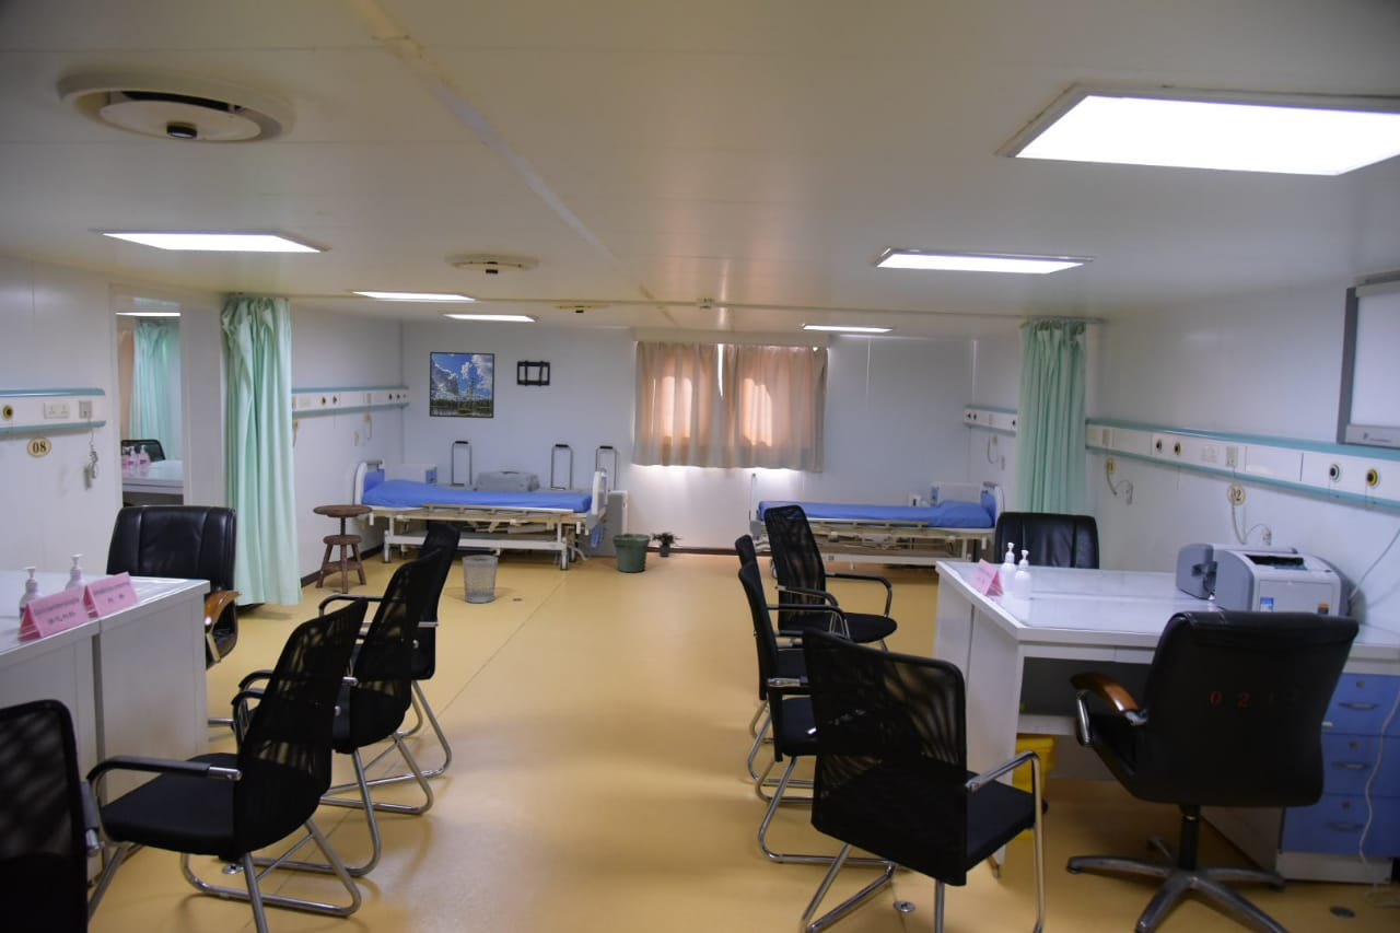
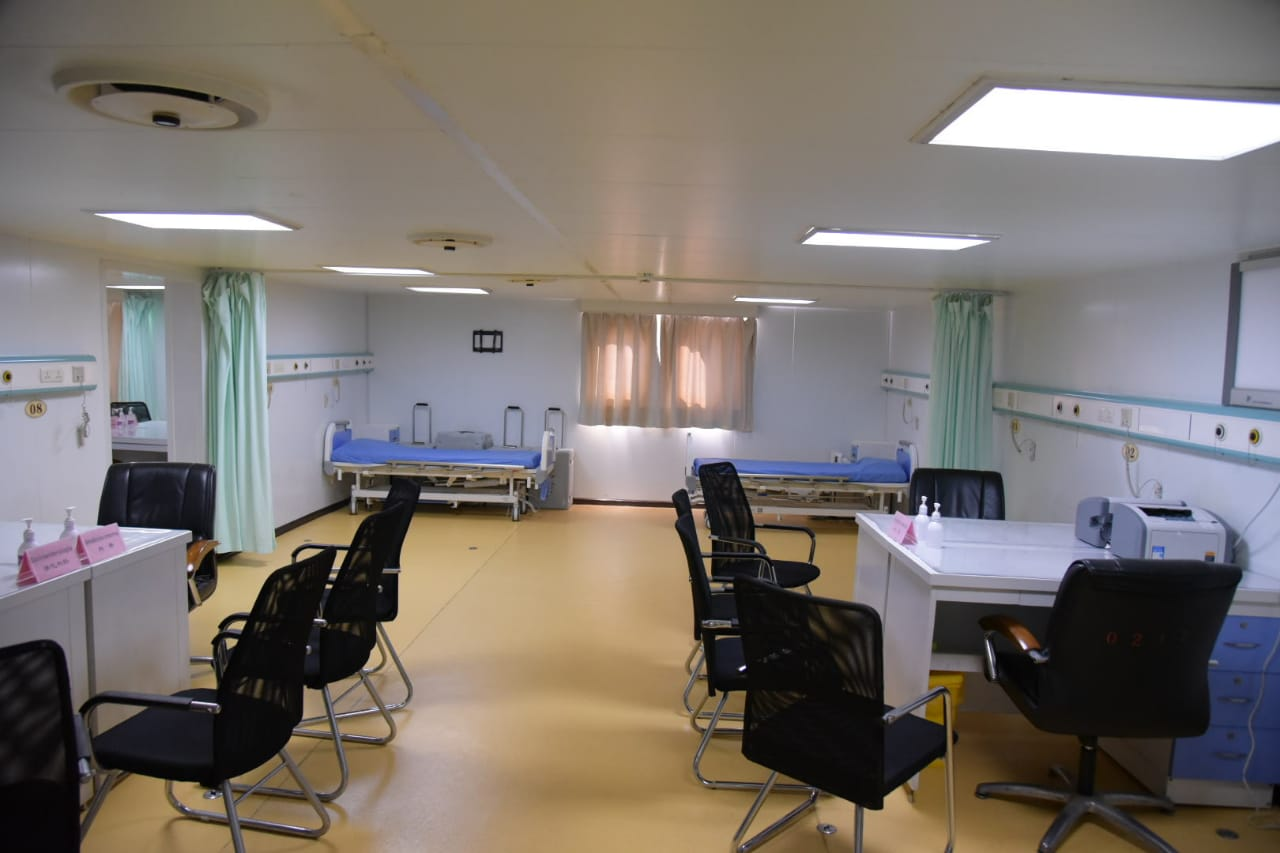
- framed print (462, 385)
- wastebasket (479, 579)
- flower pot (630, 552)
- potted plant (664, 544)
- side table (342, 547)
